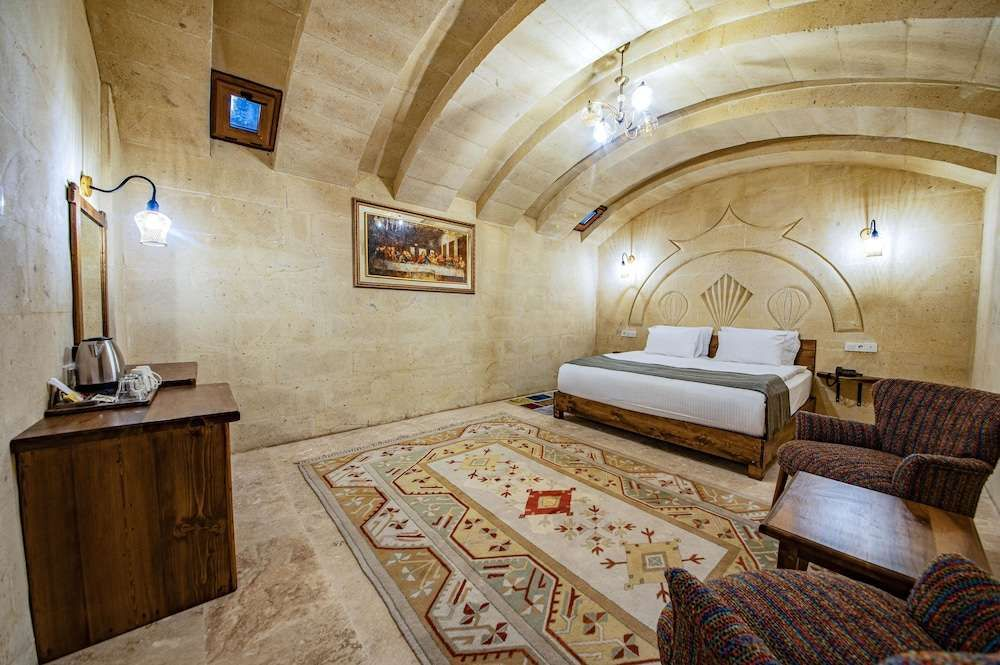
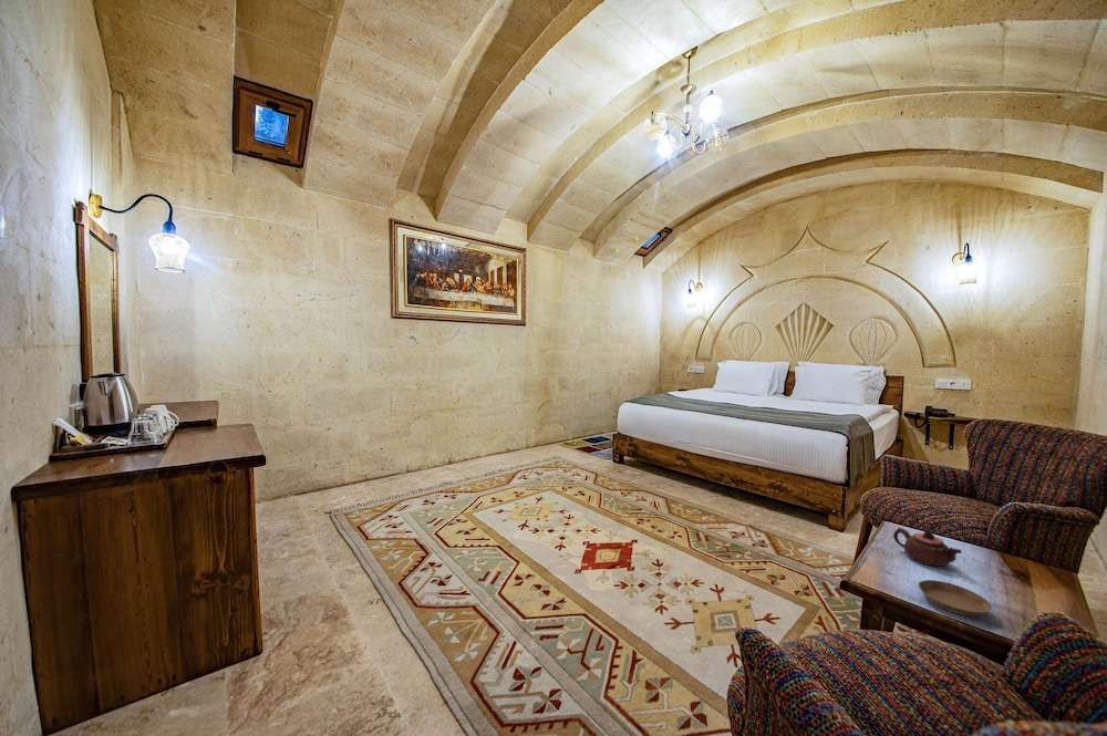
+ teapot (925, 543)
+ saucer (952, 599)
